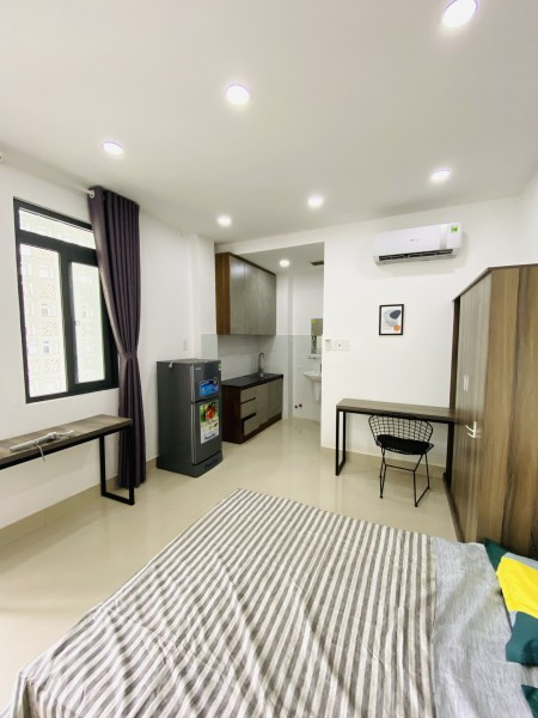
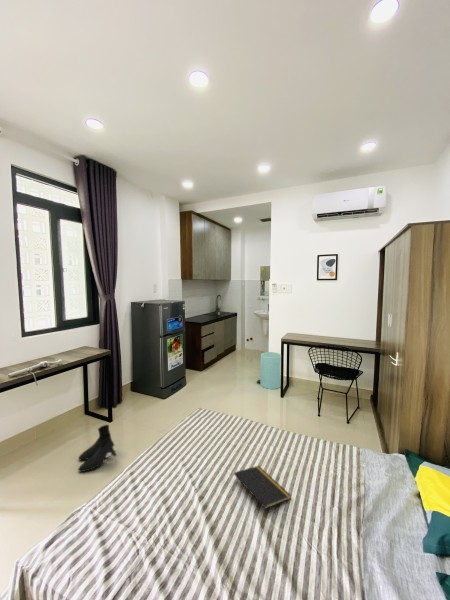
+ boots (96, 445)
+ notepad (261, 484)
+ trash can (268, 369)
